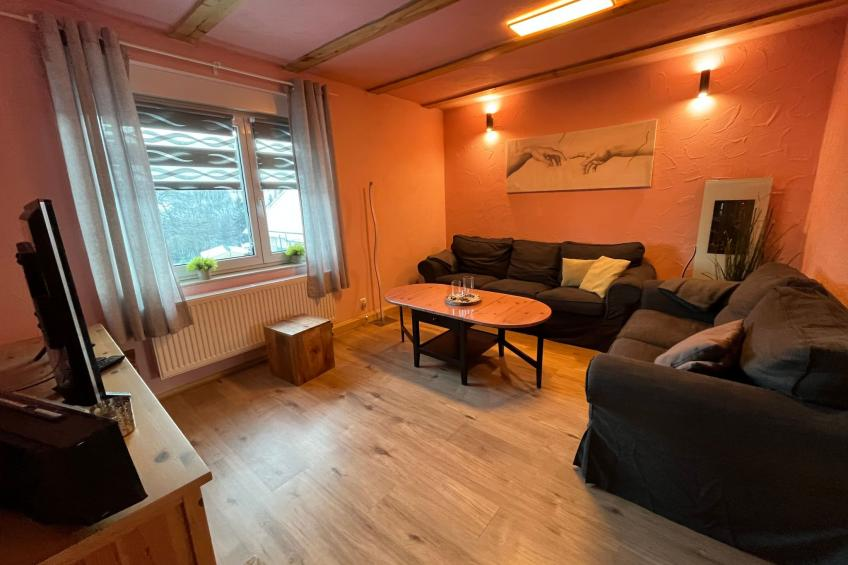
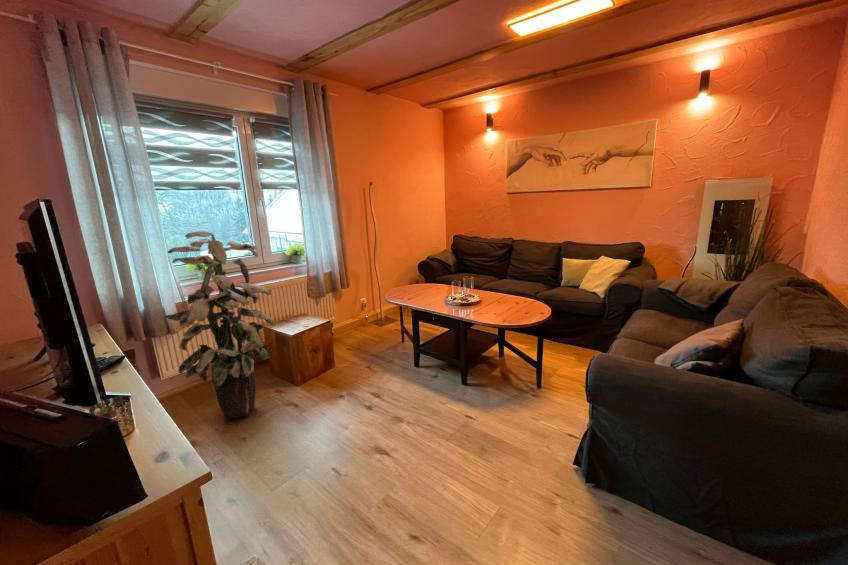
+ indoor plant (221, 325)
